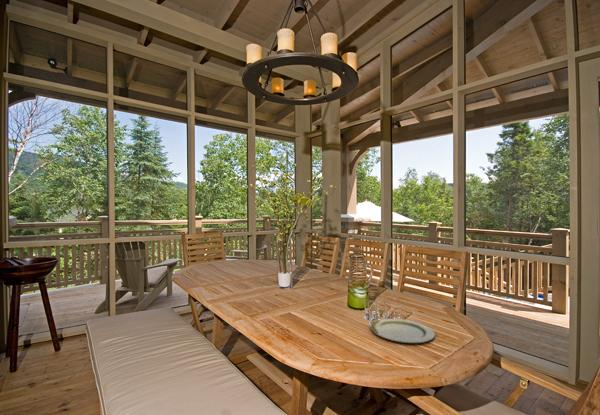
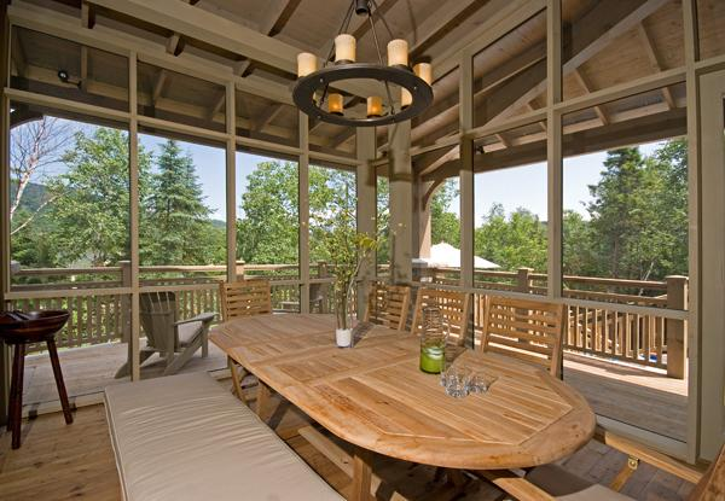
- plate (401, 330)
